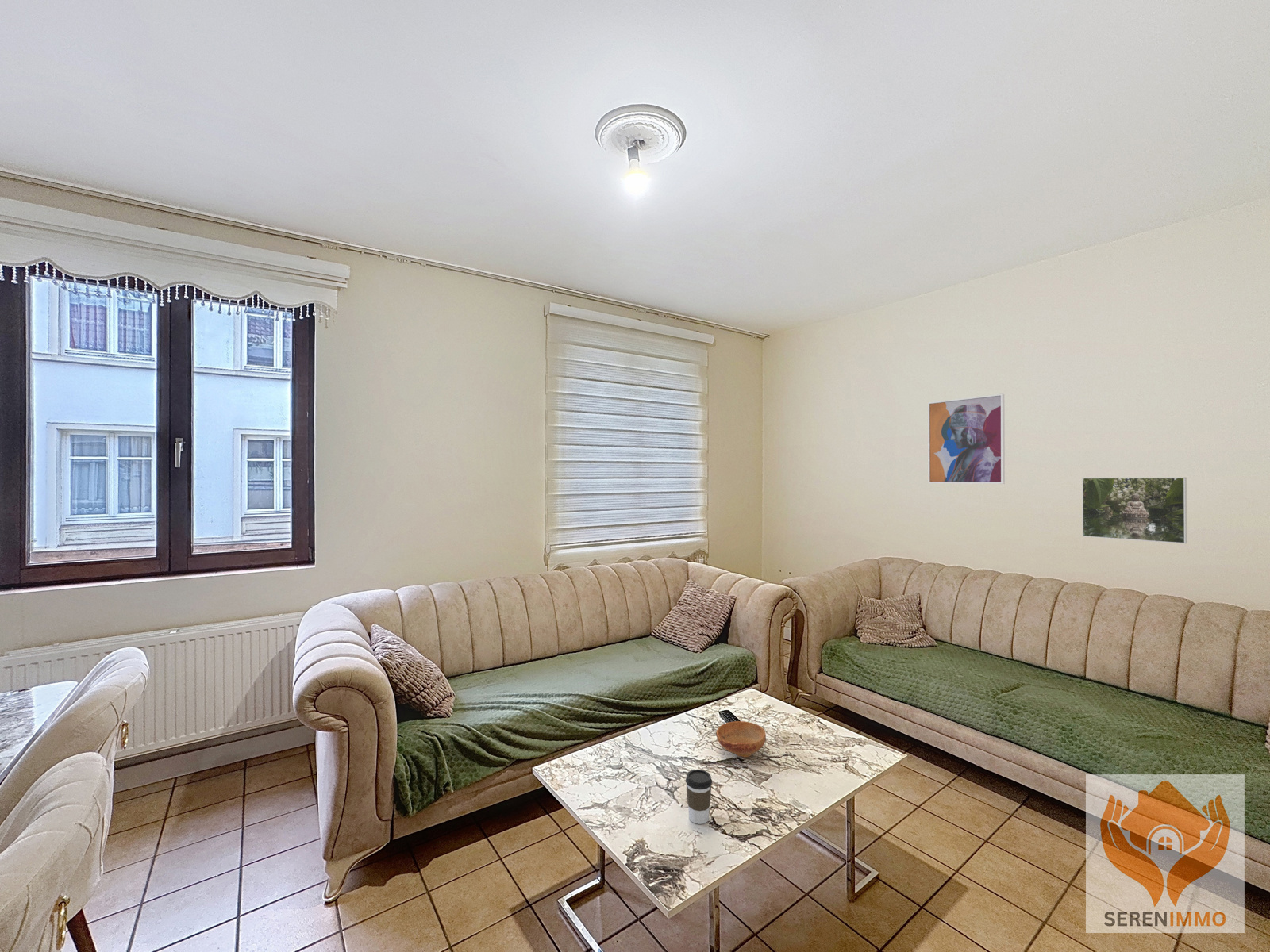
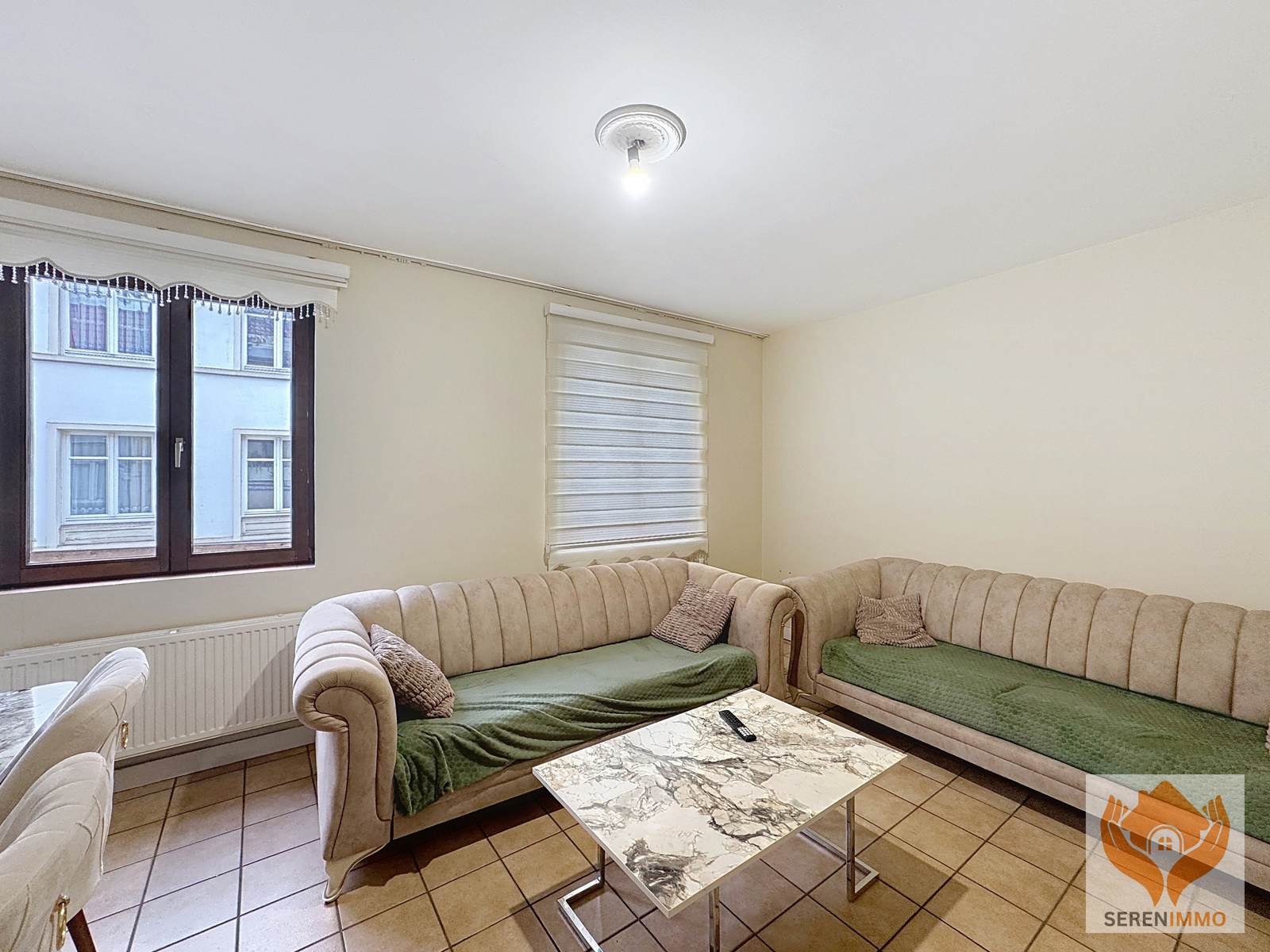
- wall art (964, 440)
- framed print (1131, 509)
- coffee cup (698, 797)
- bowl (741, 741)
